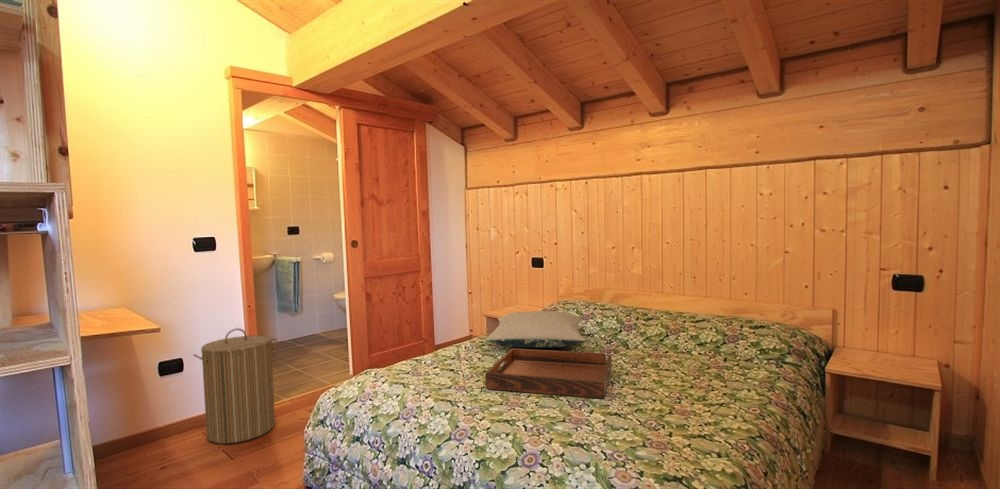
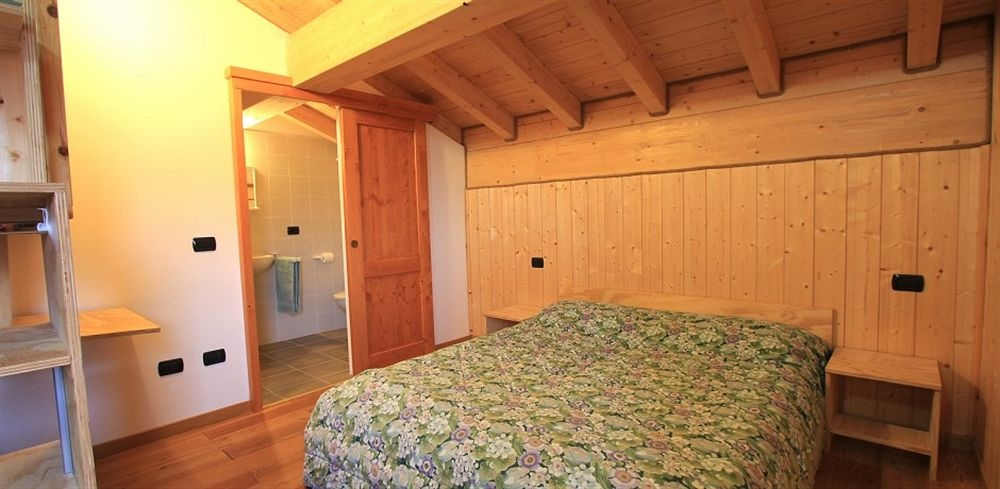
- serving tray (552, 370)
- pillow (537, 328)
- laundry hamper (239, 379)
